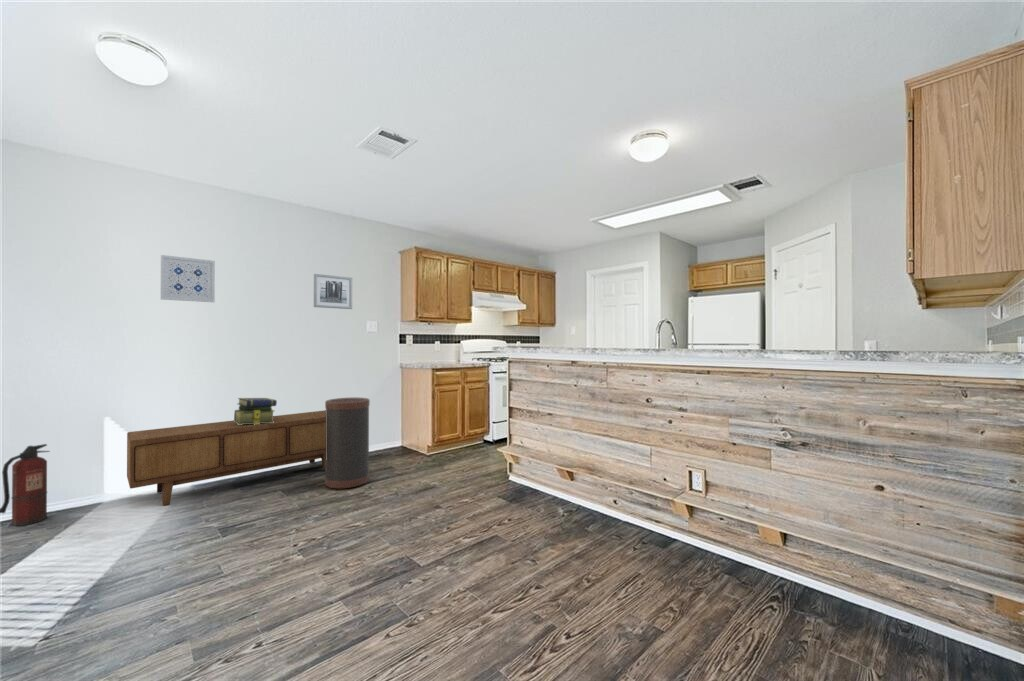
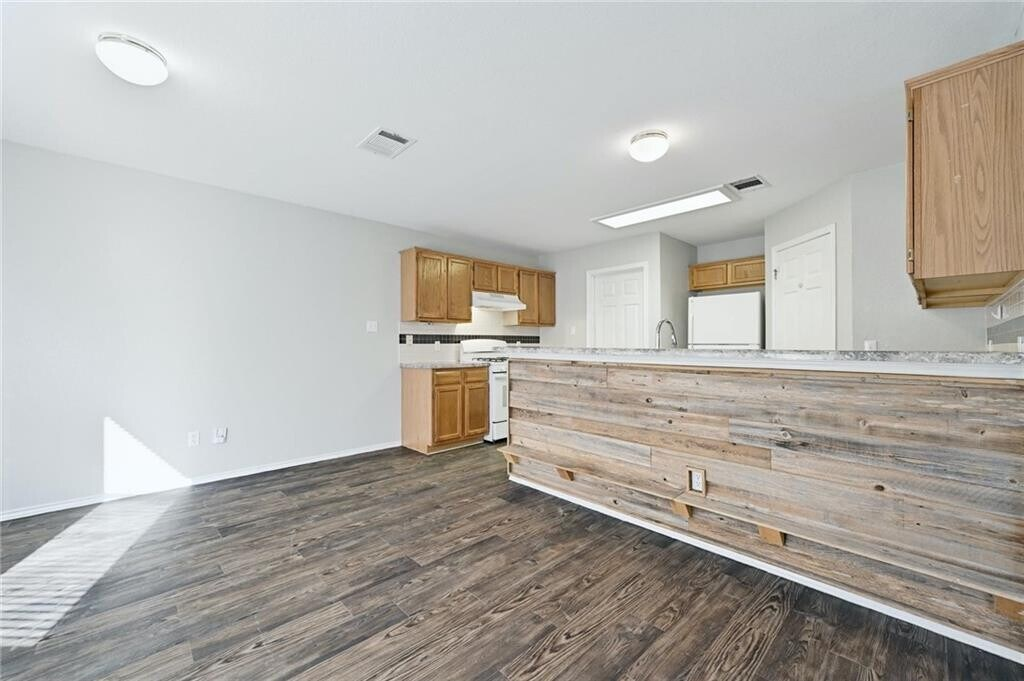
- wall art (188, 279)
- stack of books (255, 409)
- trash can (347, 441)
- wall art (333, 292)
- sideboard (249, 451)
- fire extinguisher (24, 484)
